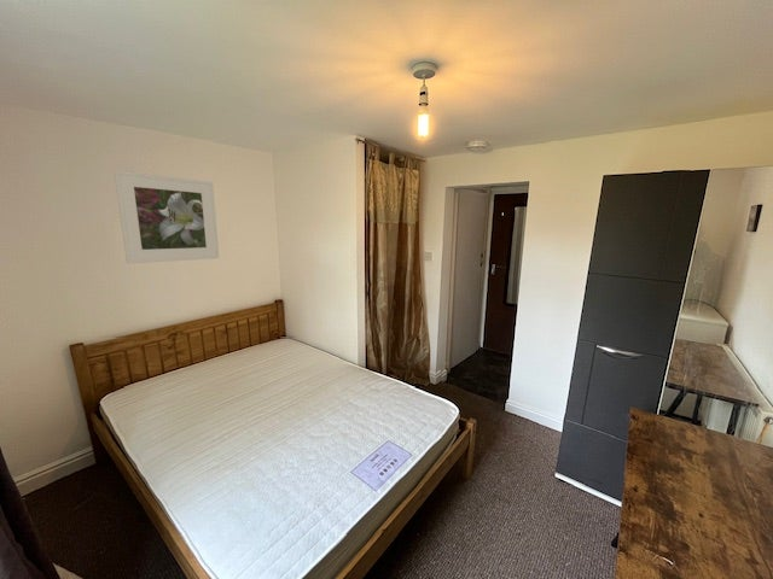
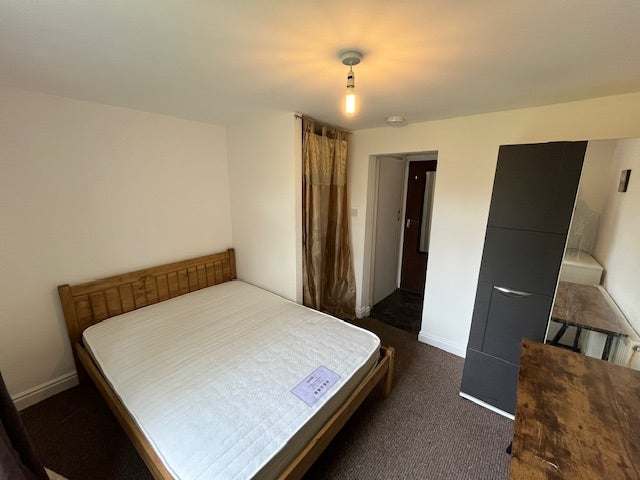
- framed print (173, 220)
